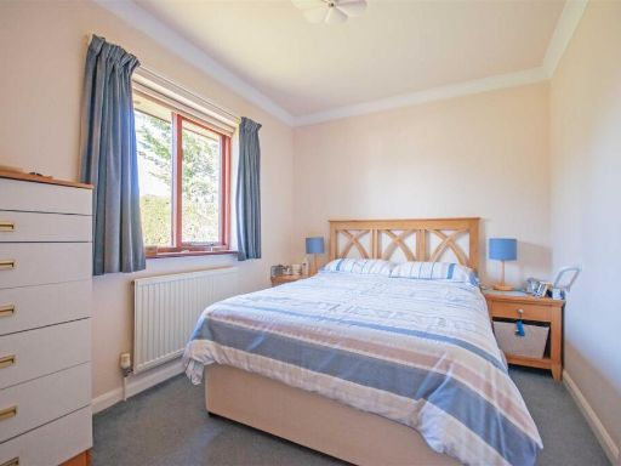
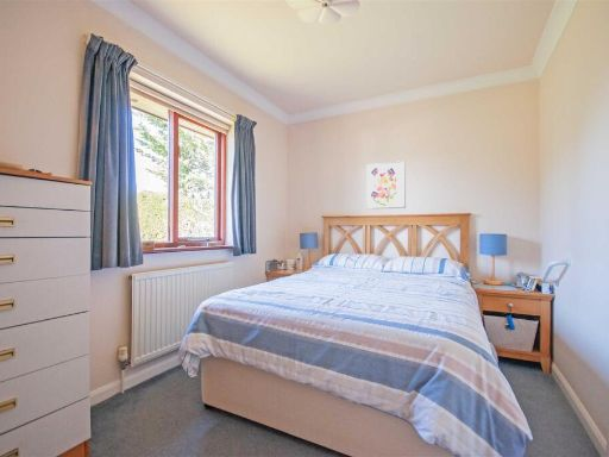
+ wall art (385, 186)
